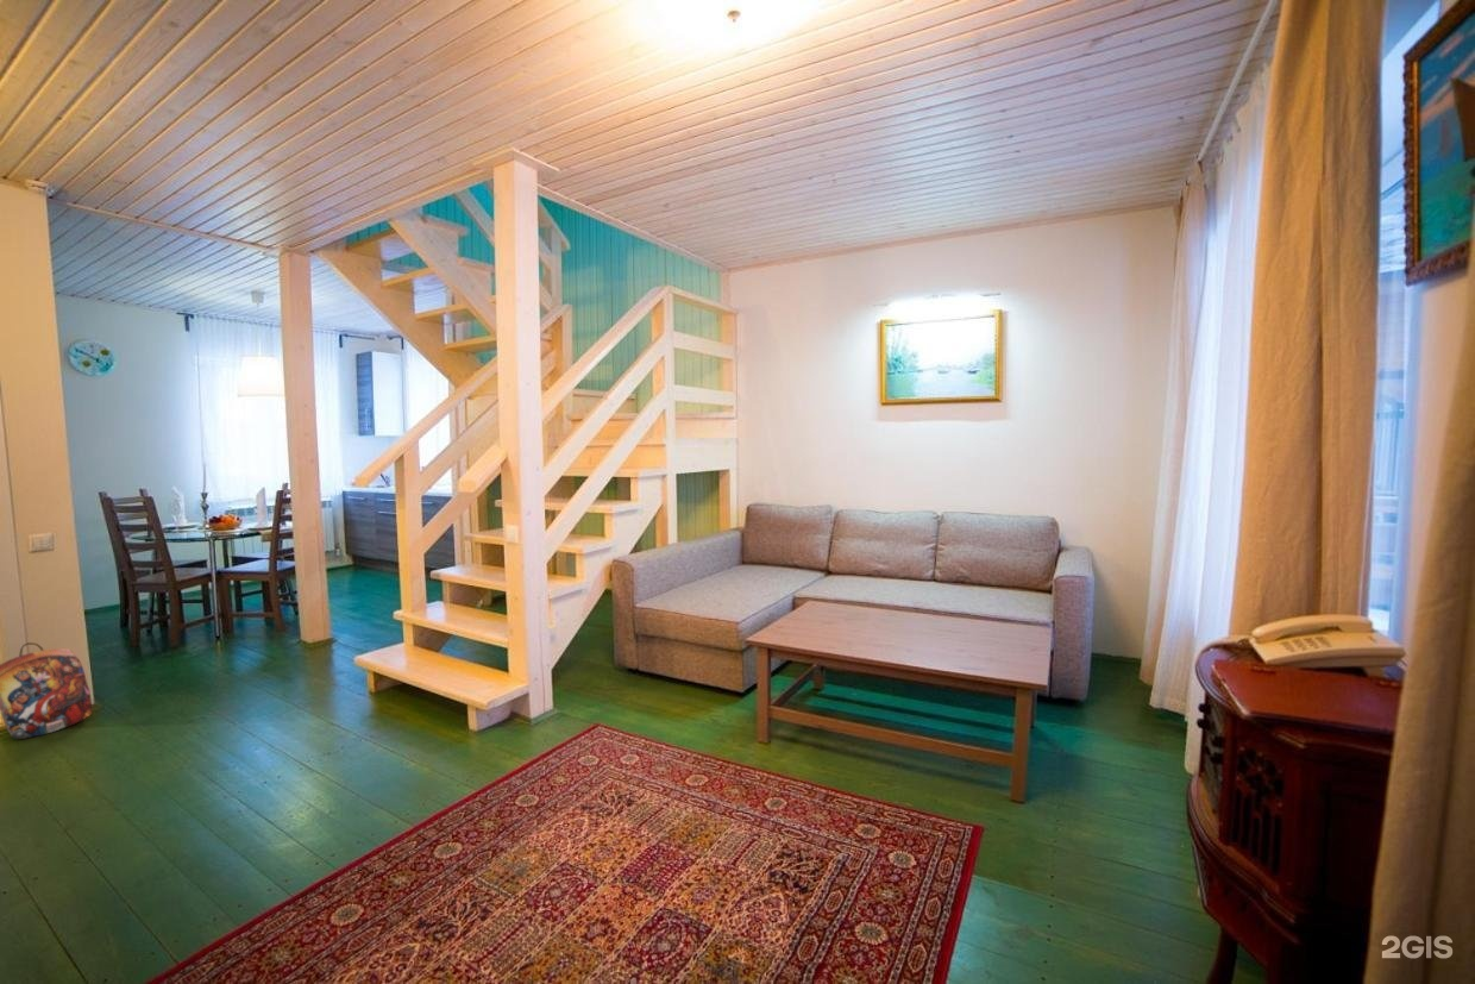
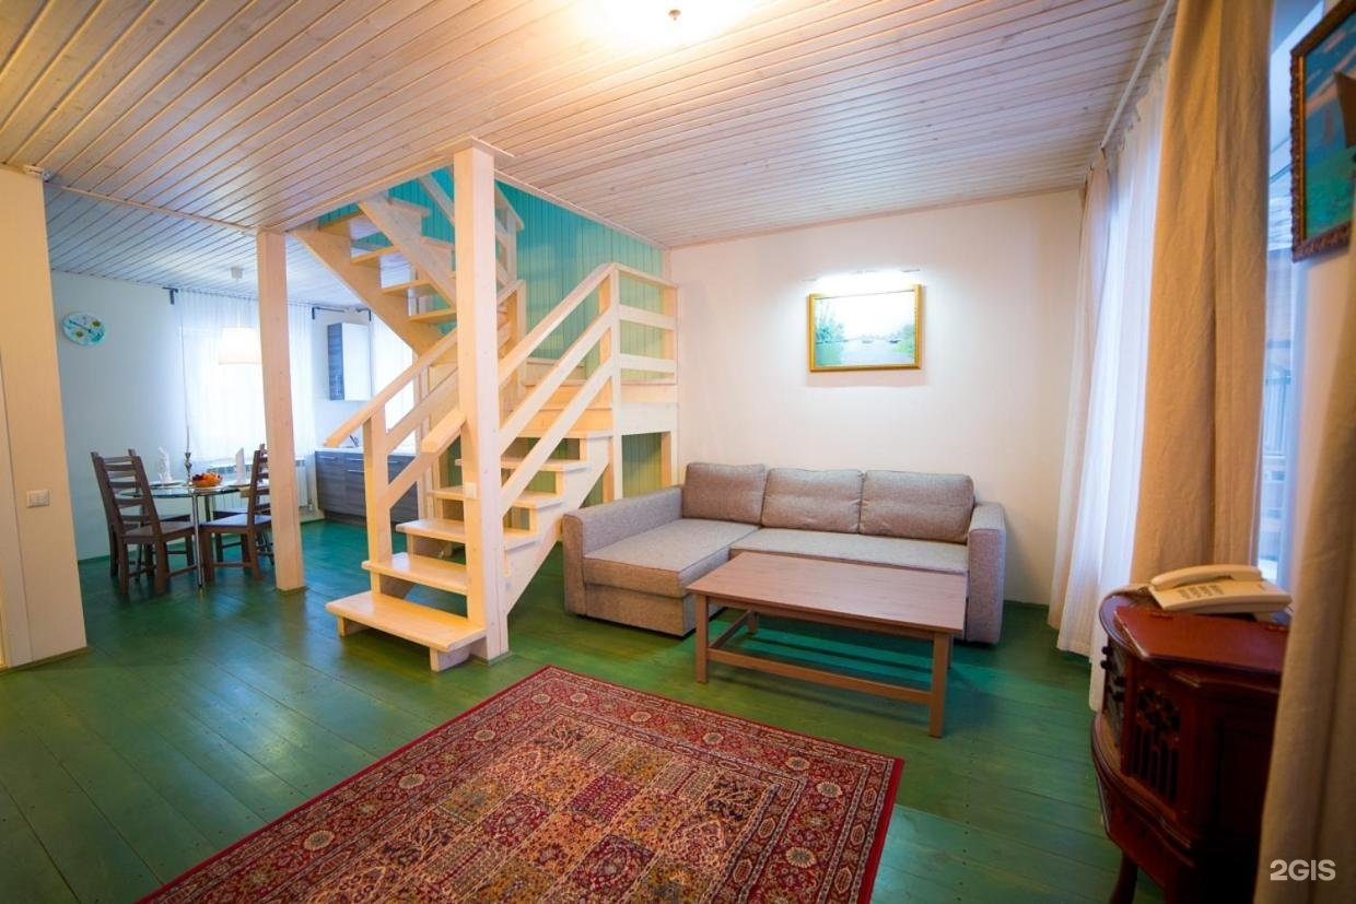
- backpack (43, 687)
